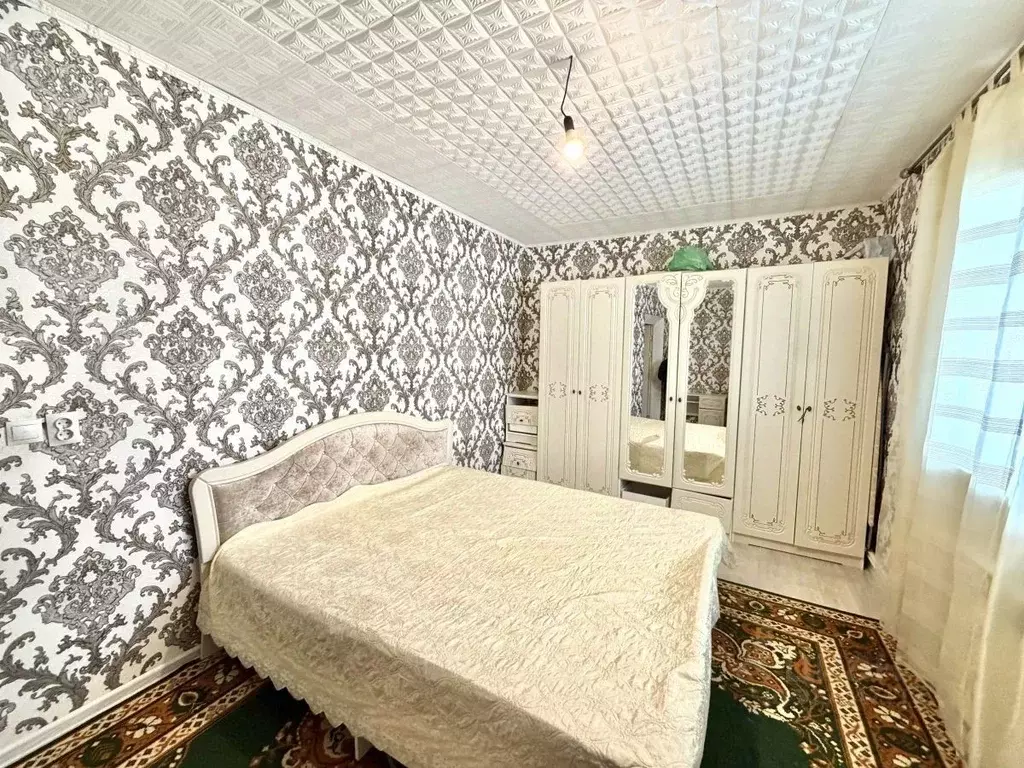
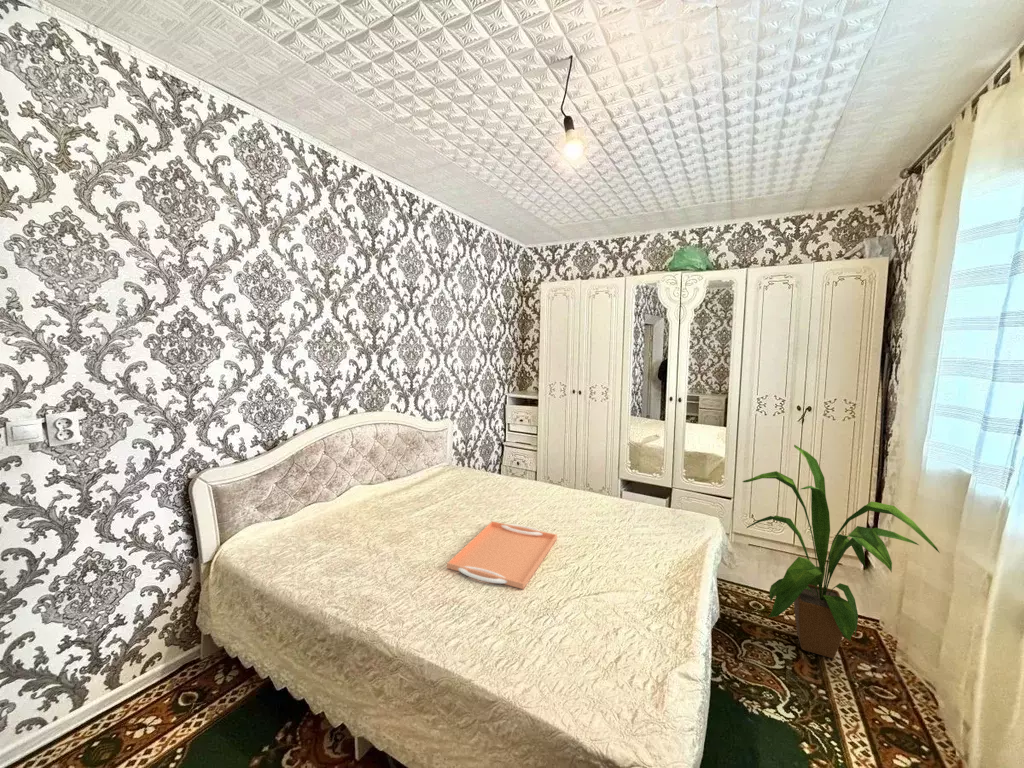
+ serving tray (505, 550)
+ house plant (823, 564)
